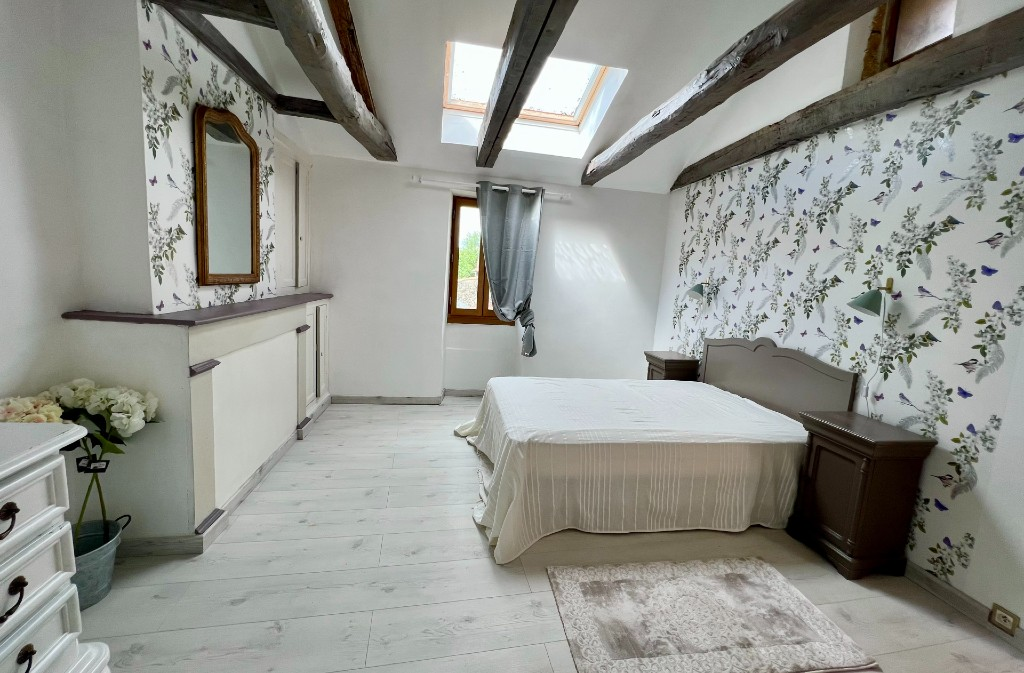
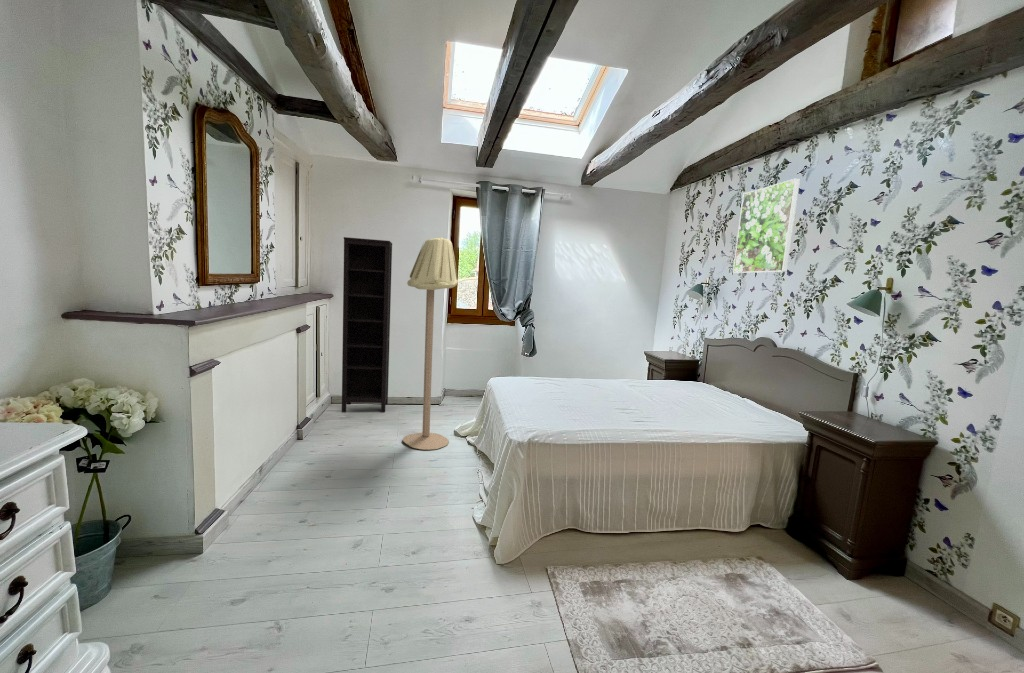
+ bookcase (367, 326)
+ floor lamp (430, 344)
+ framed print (763, 230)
